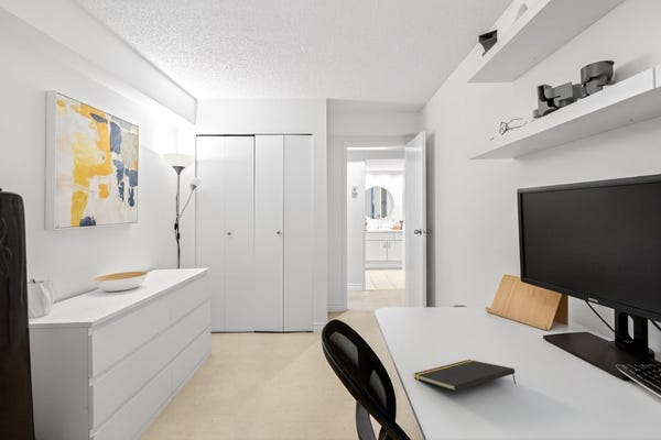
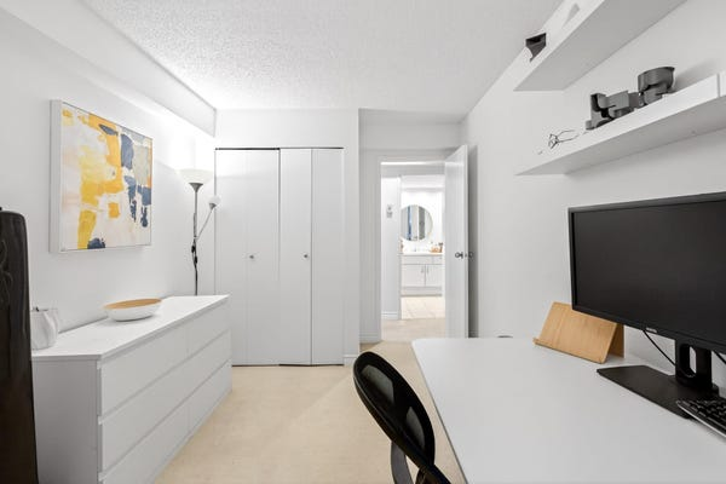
- notepad (463, 373)
